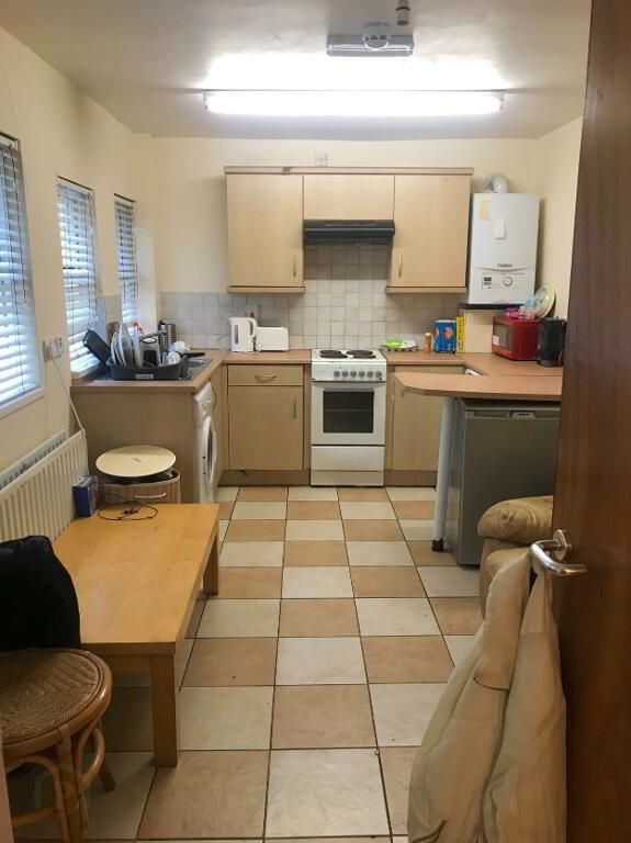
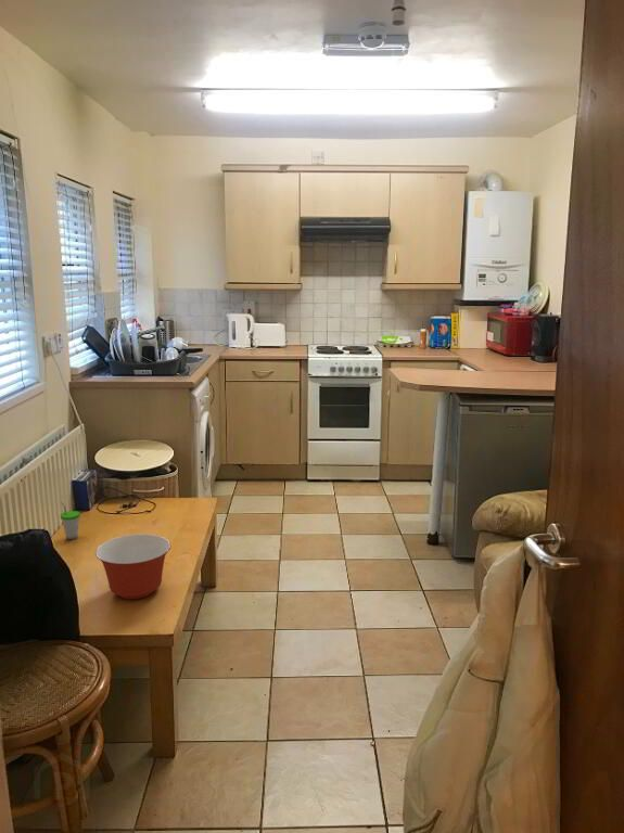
+ mixing bowl (135, 568)
+ cup (71, 520)
